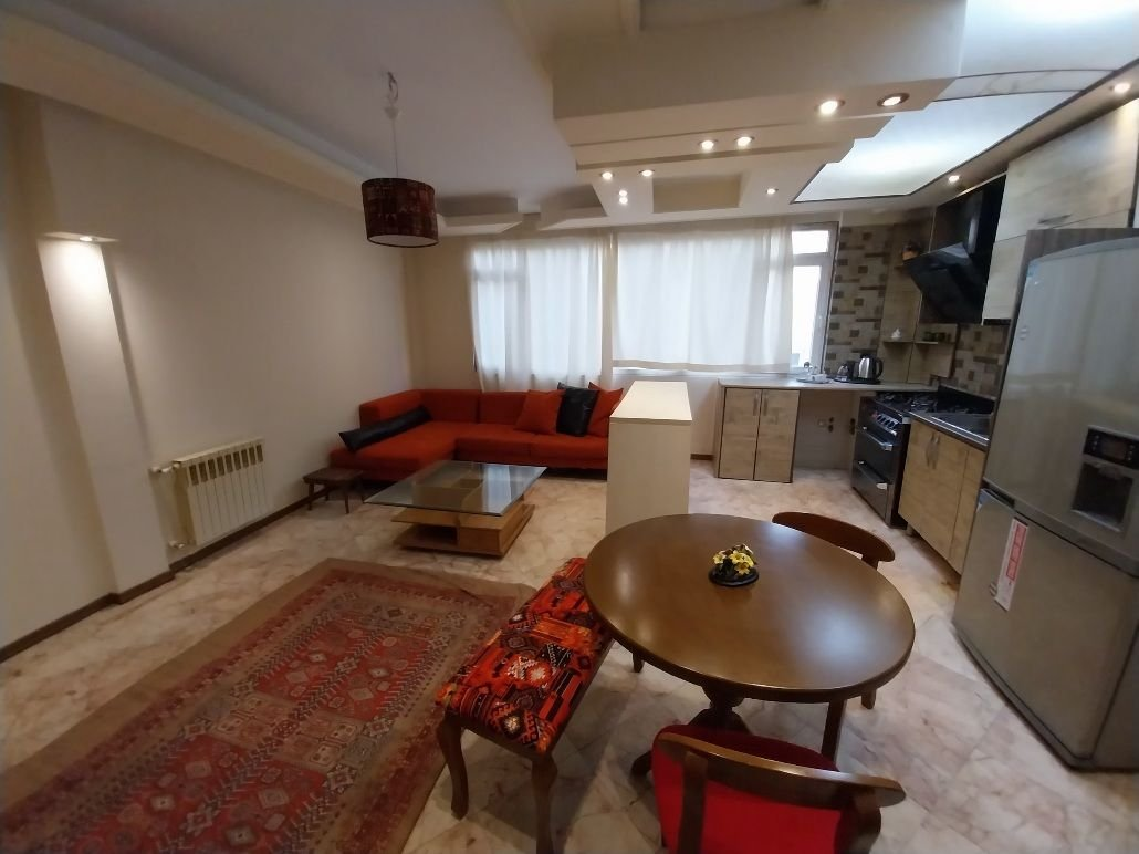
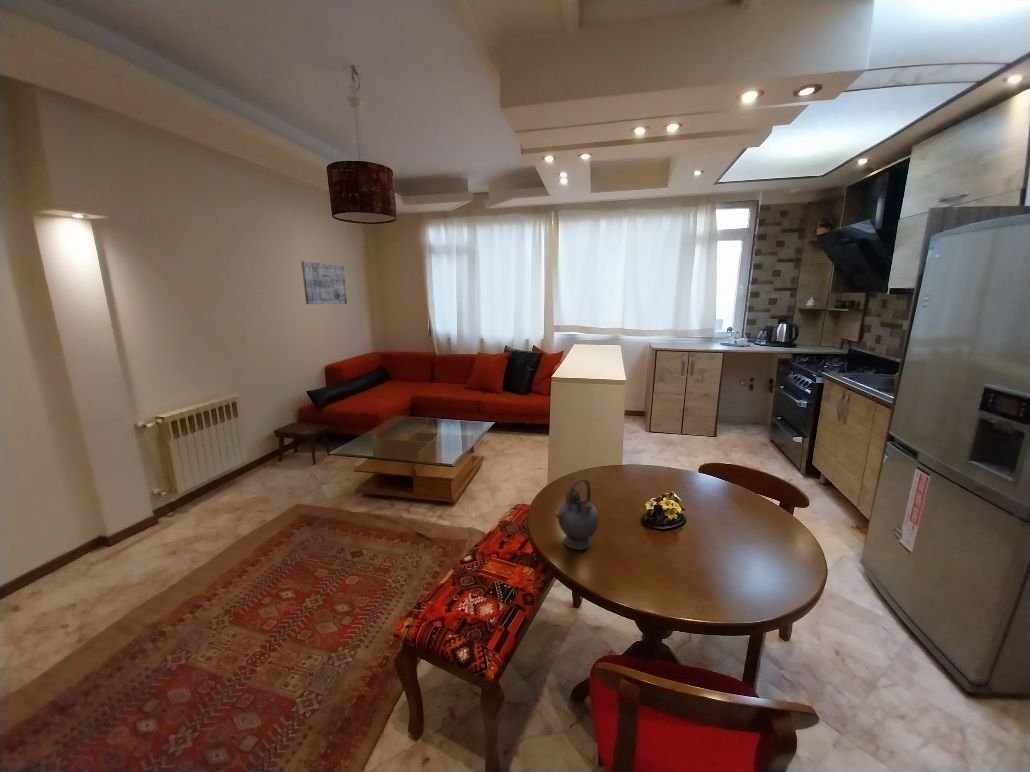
+ teapot (574, 512)
+ wall art (326, 284)
